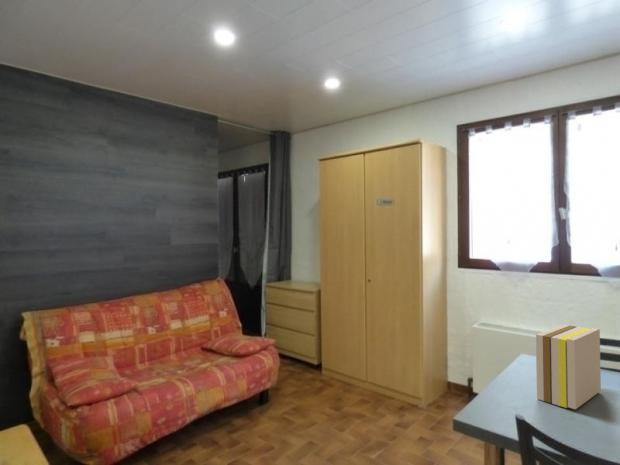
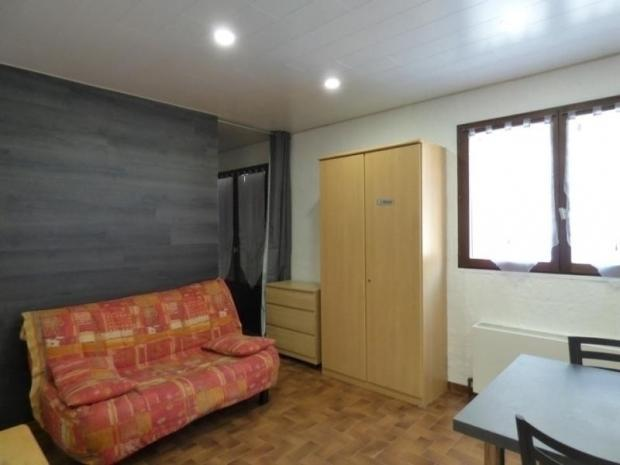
- book (568, 363)
